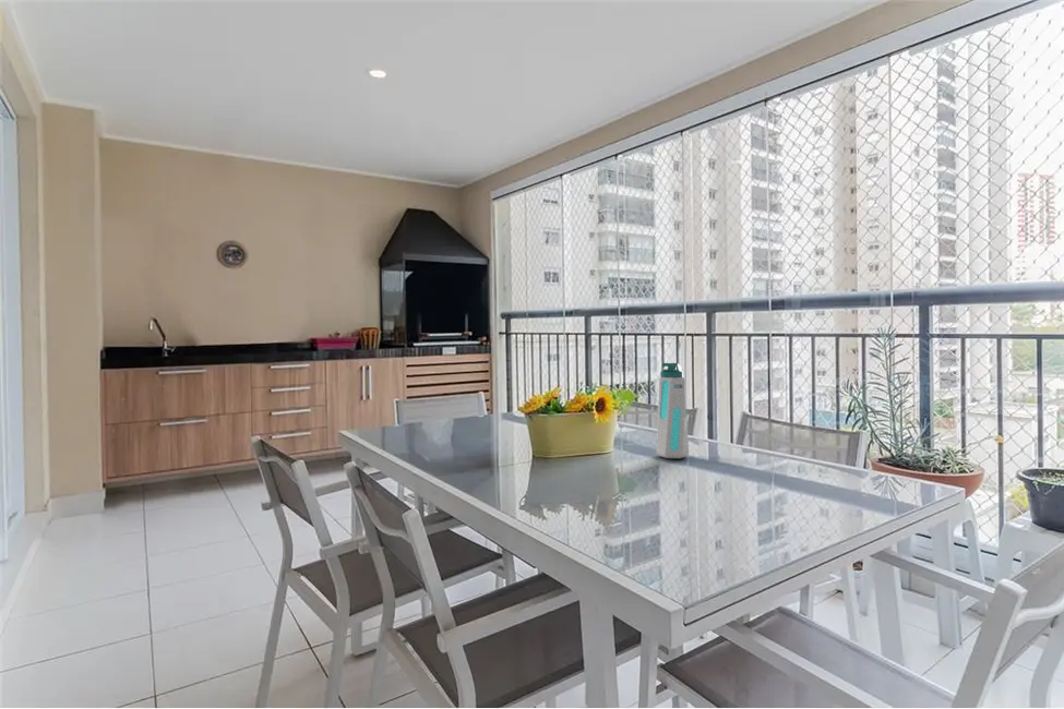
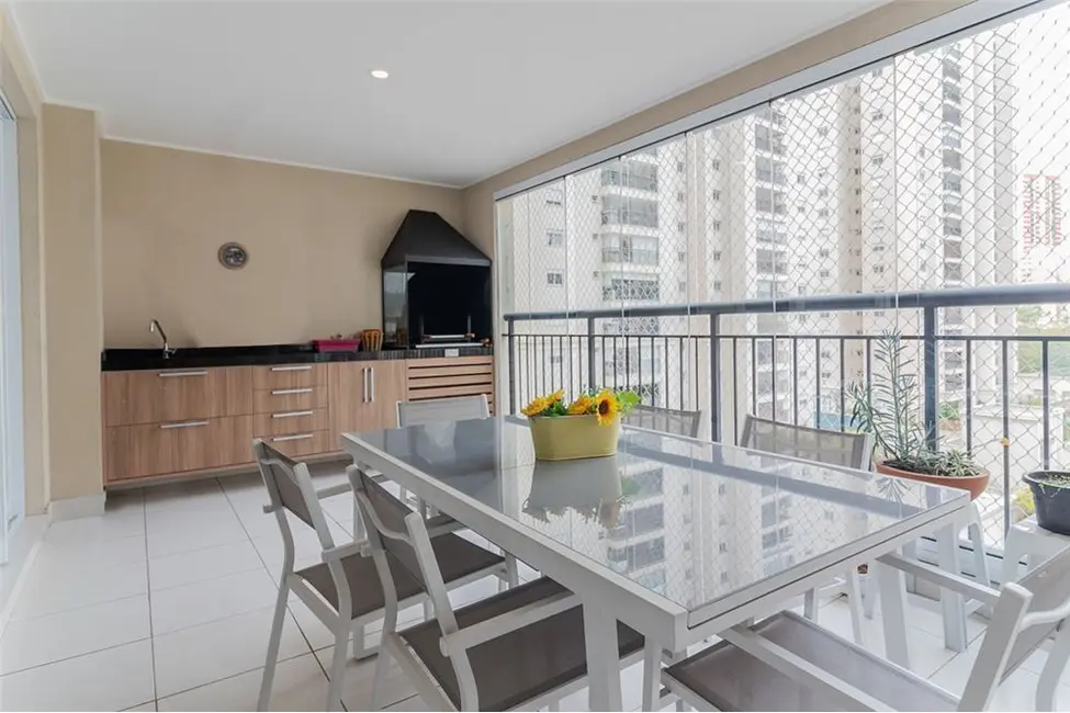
- water bottle (672, 409)
